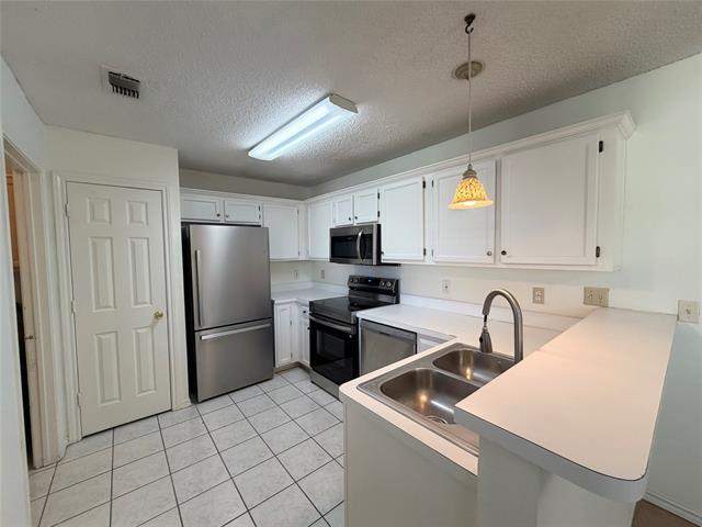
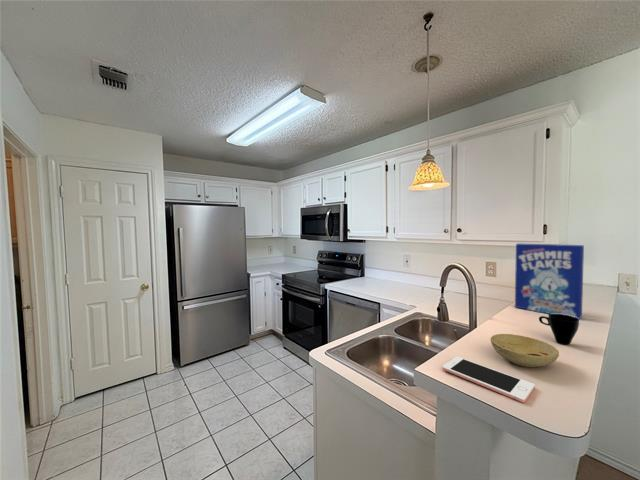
+ cup (557, 328)
+ bowl (522, 351)
+ cell phone (485, 376)
+ cereal box (547, 278)
